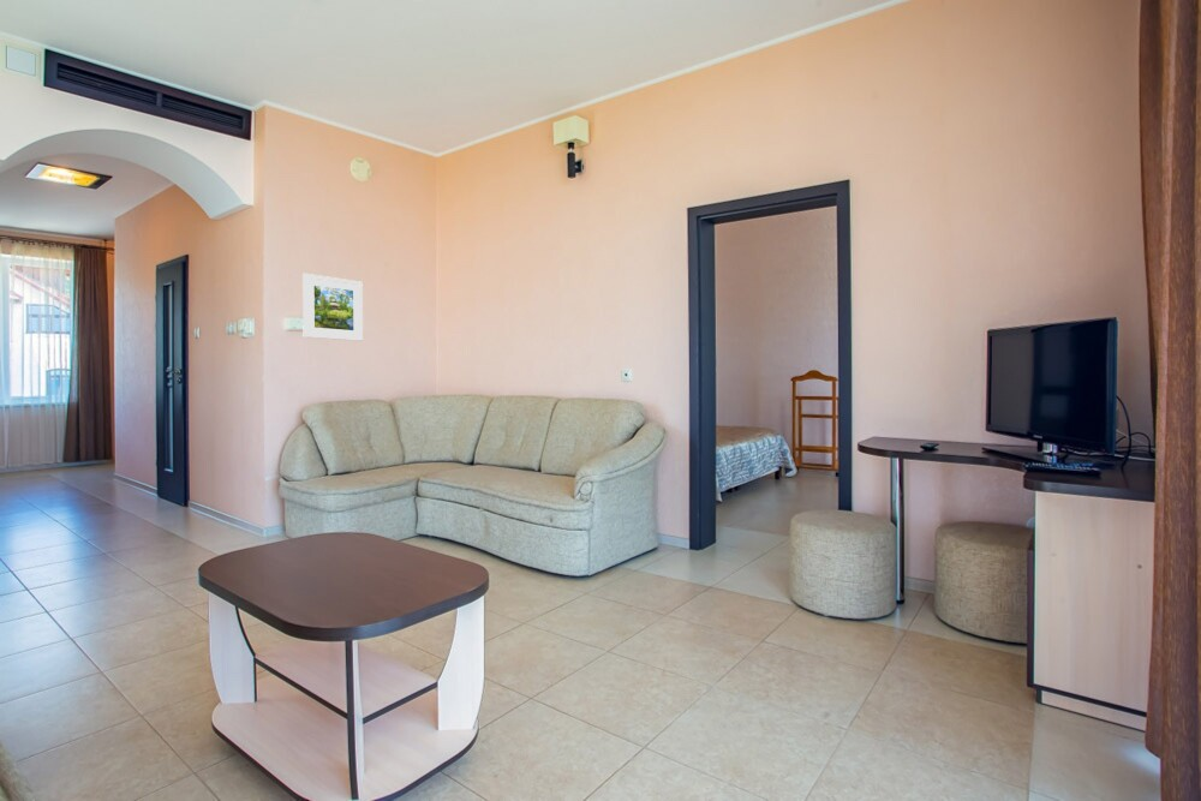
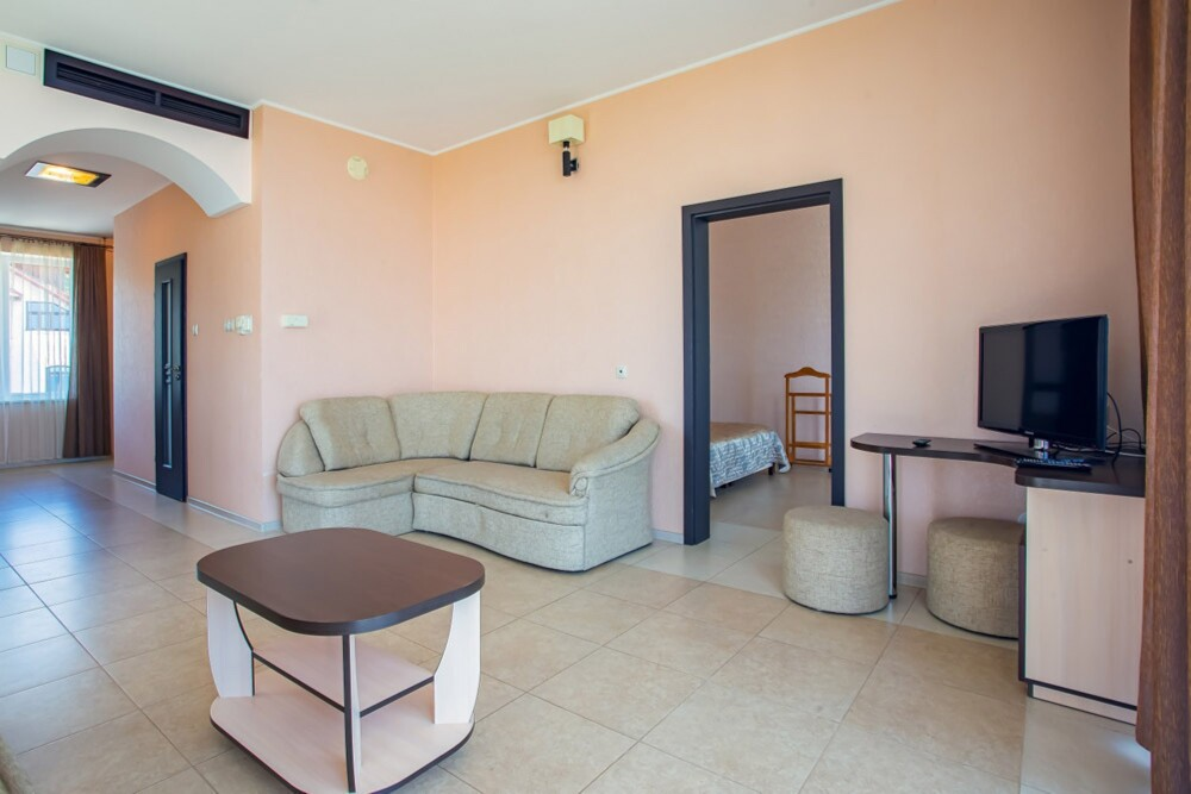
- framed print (334, 307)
